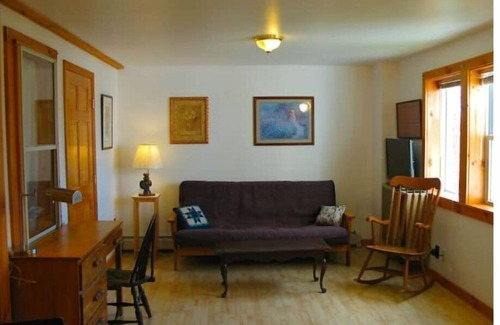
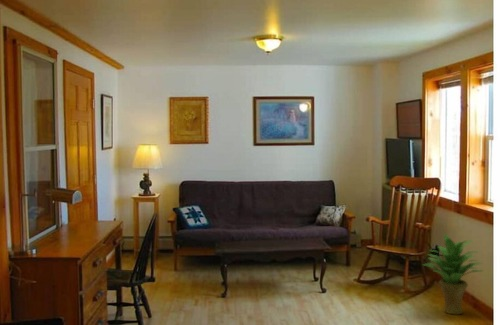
+ potted plant (453, 274)
